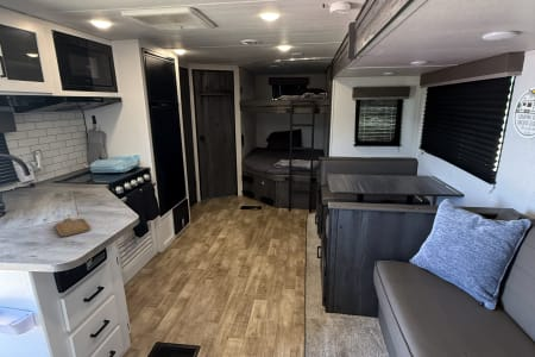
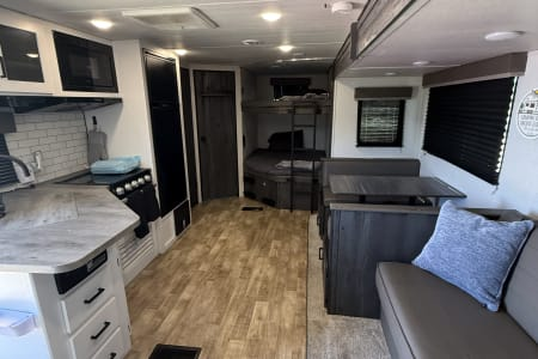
- chopping board (71, 225)
